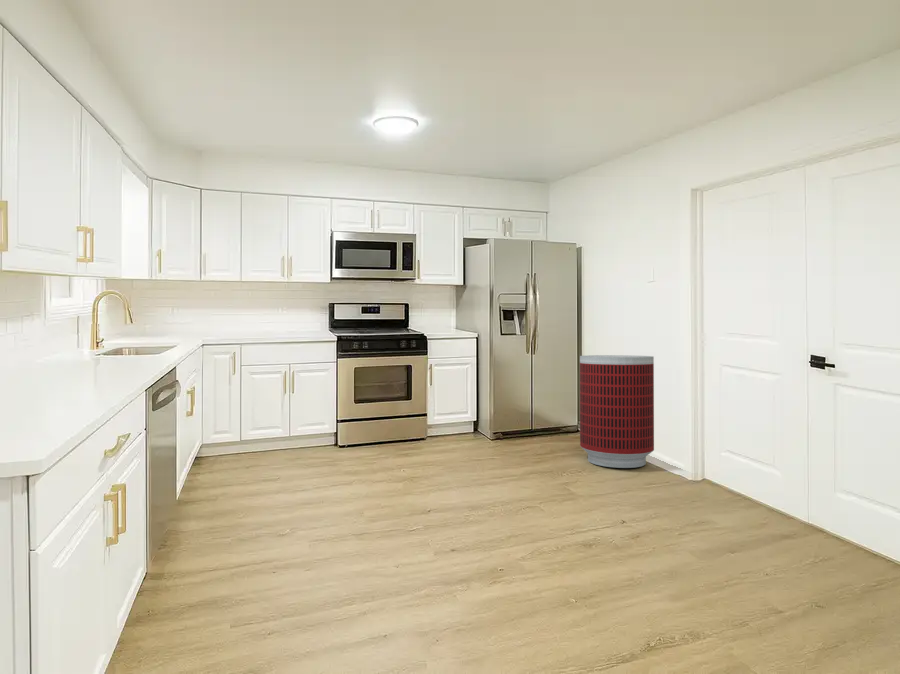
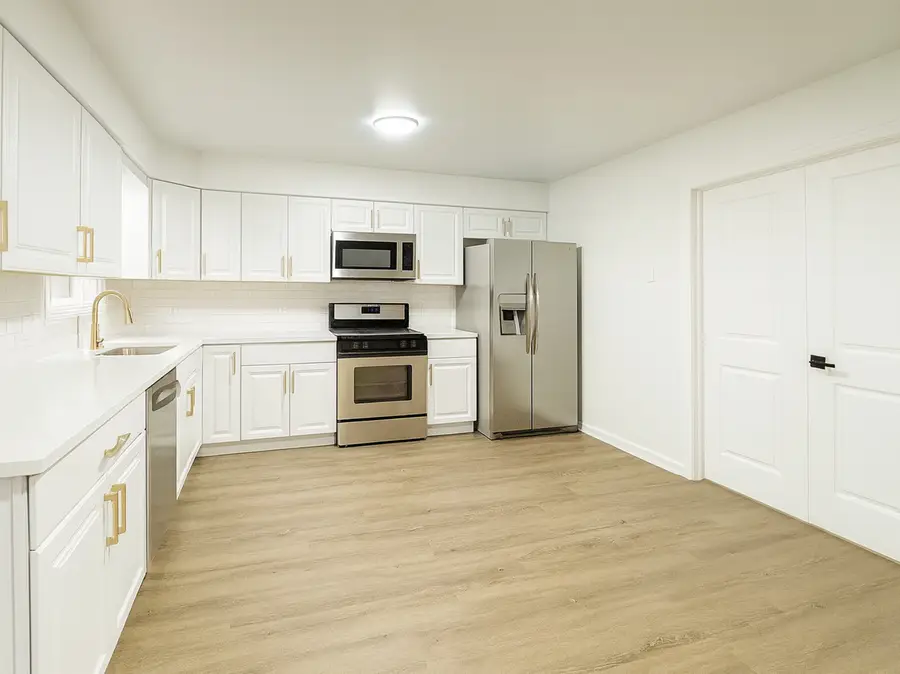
- trash can (616, 408)
